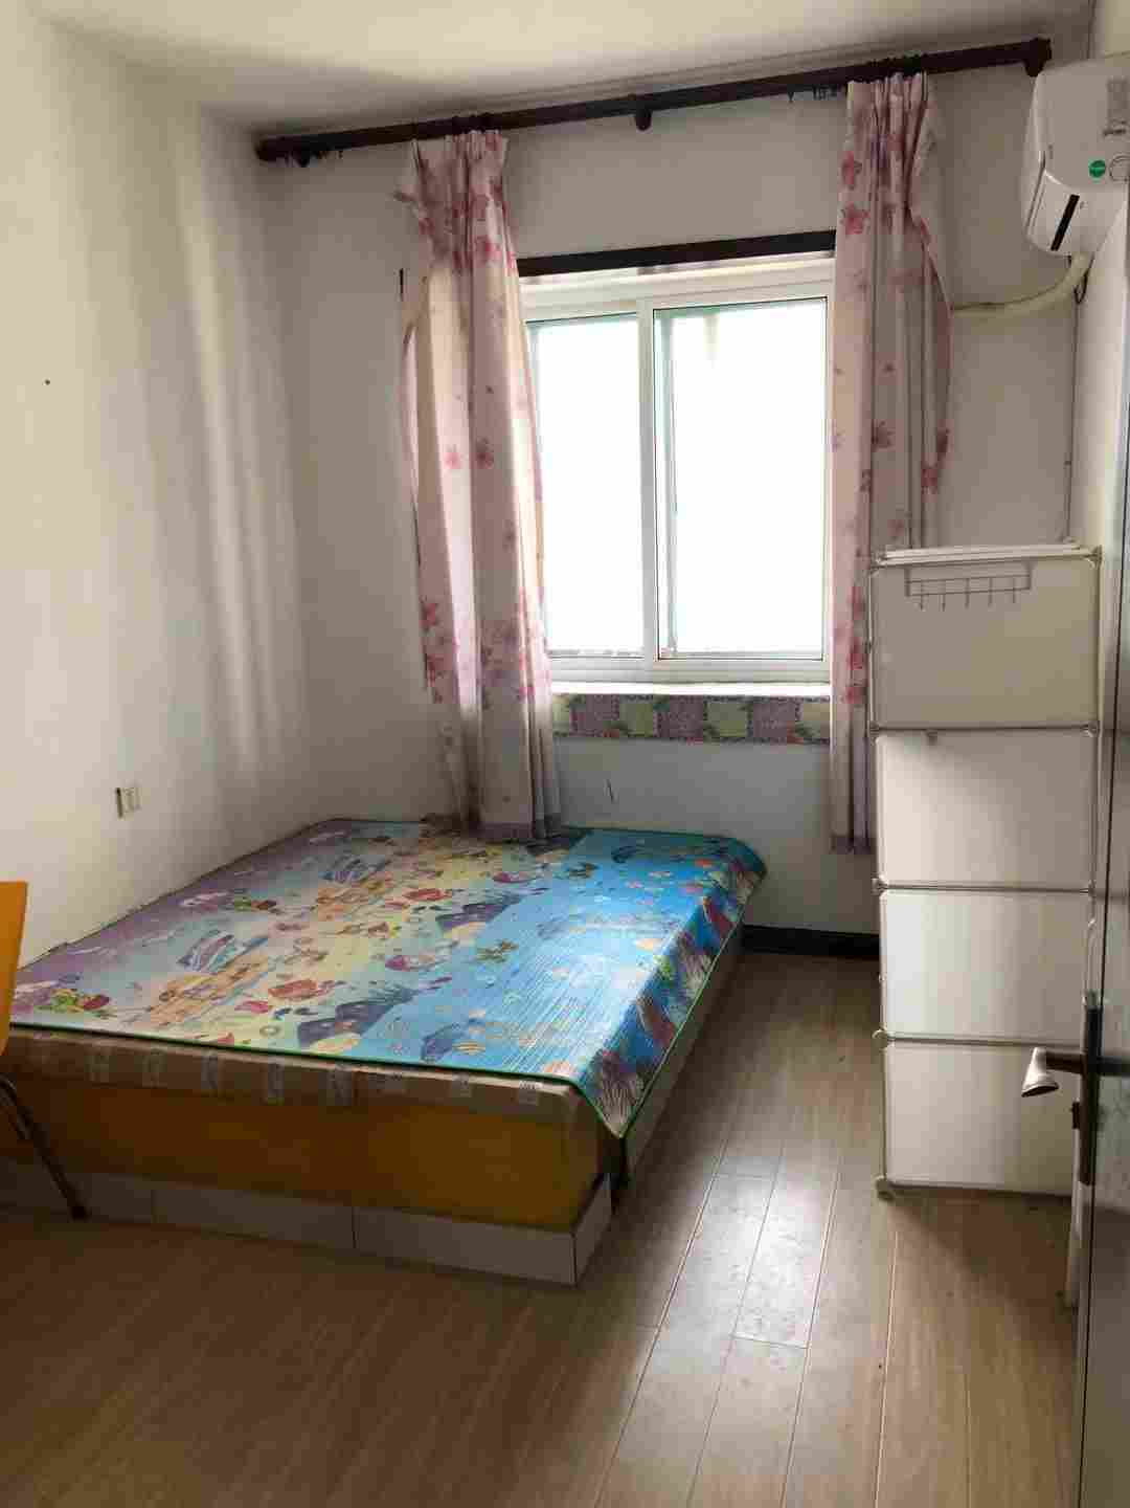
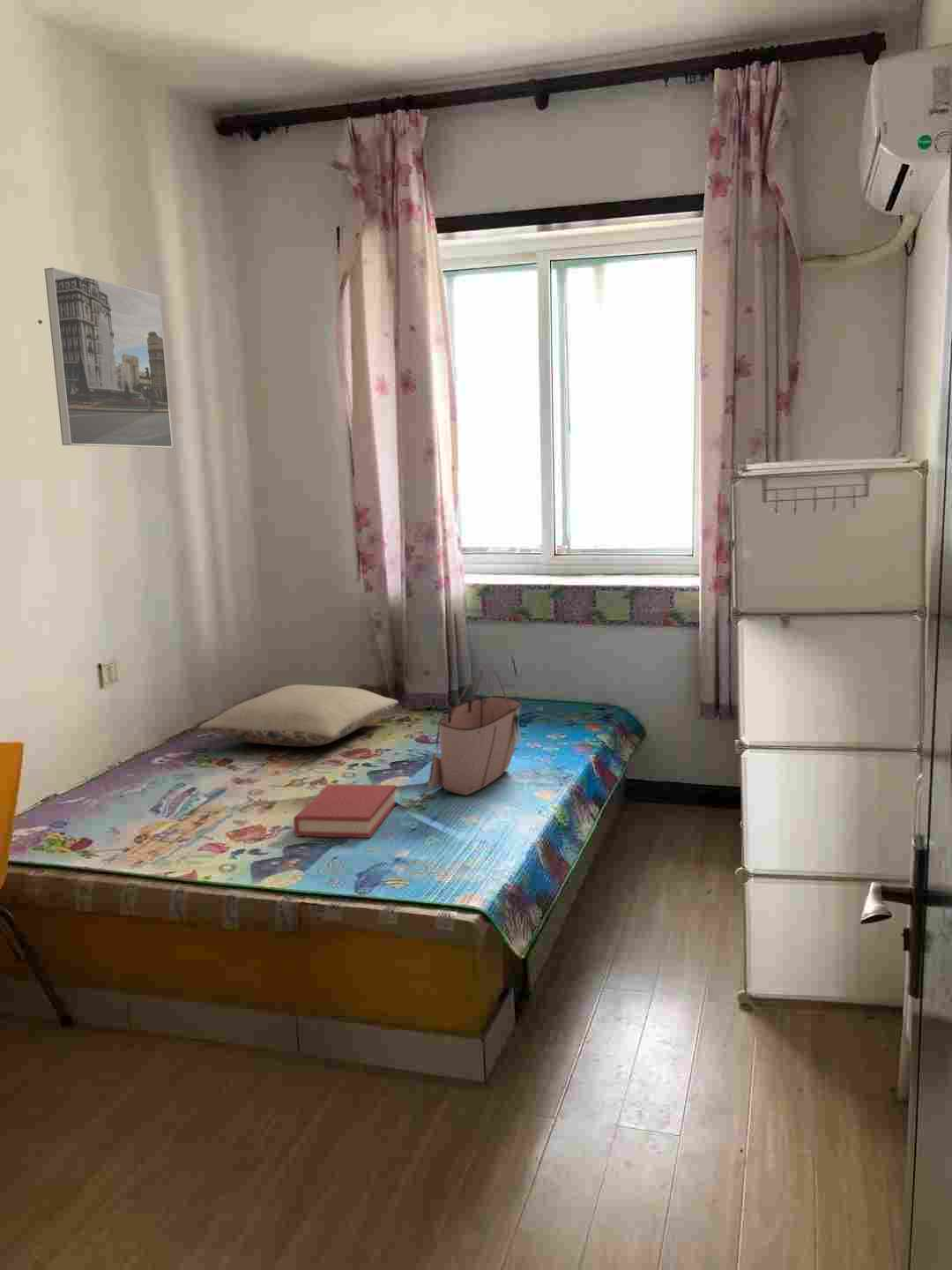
+ pillow (302, 714)
+ tote bag (478, 725)
+ hardback book (347, 809)
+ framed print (114, 365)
